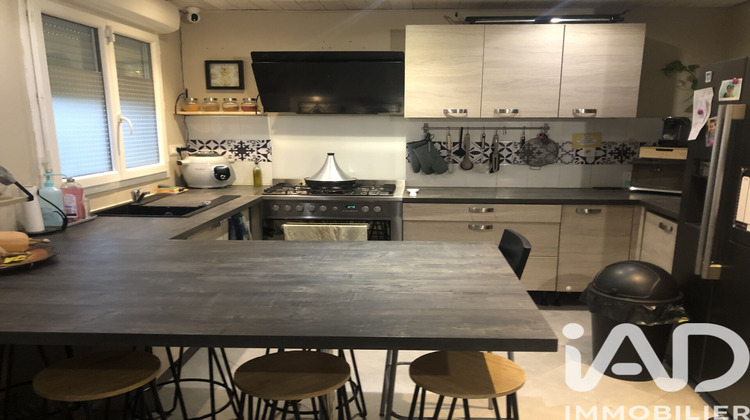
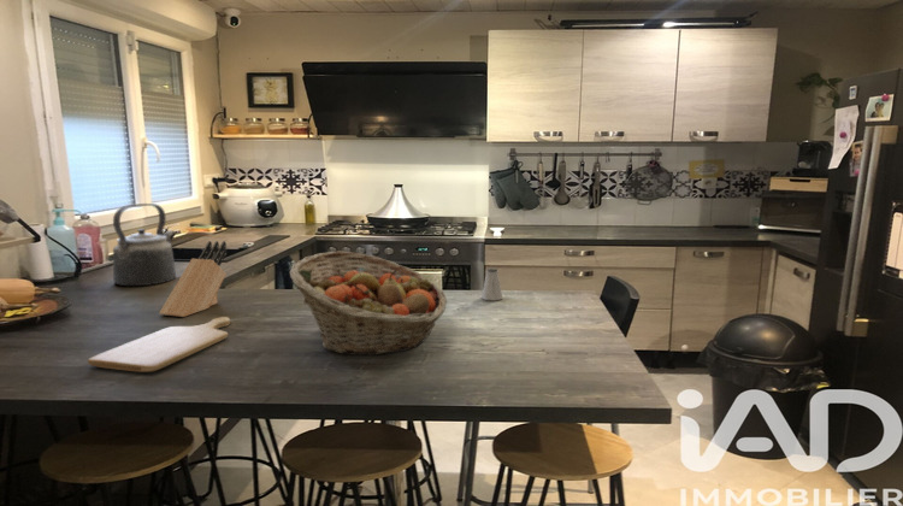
+ fruit basket (371, 298)
+ knife block (196, 276)
+ chopping board (178, 340)
+ kettle (146, 241)
+ saltshaker (491, 283)
